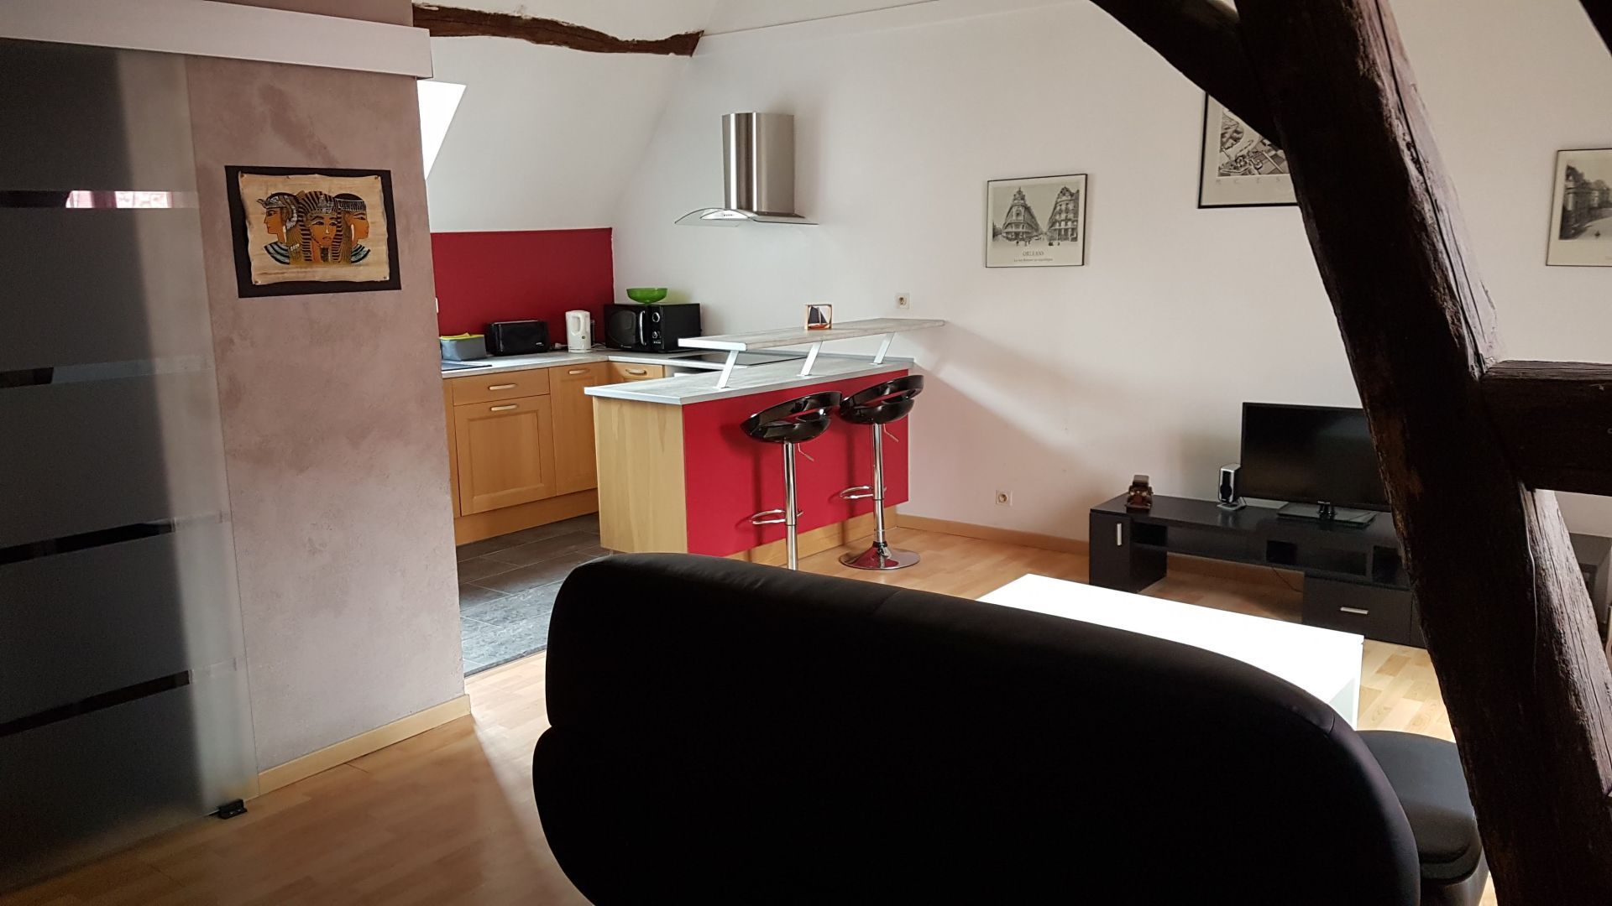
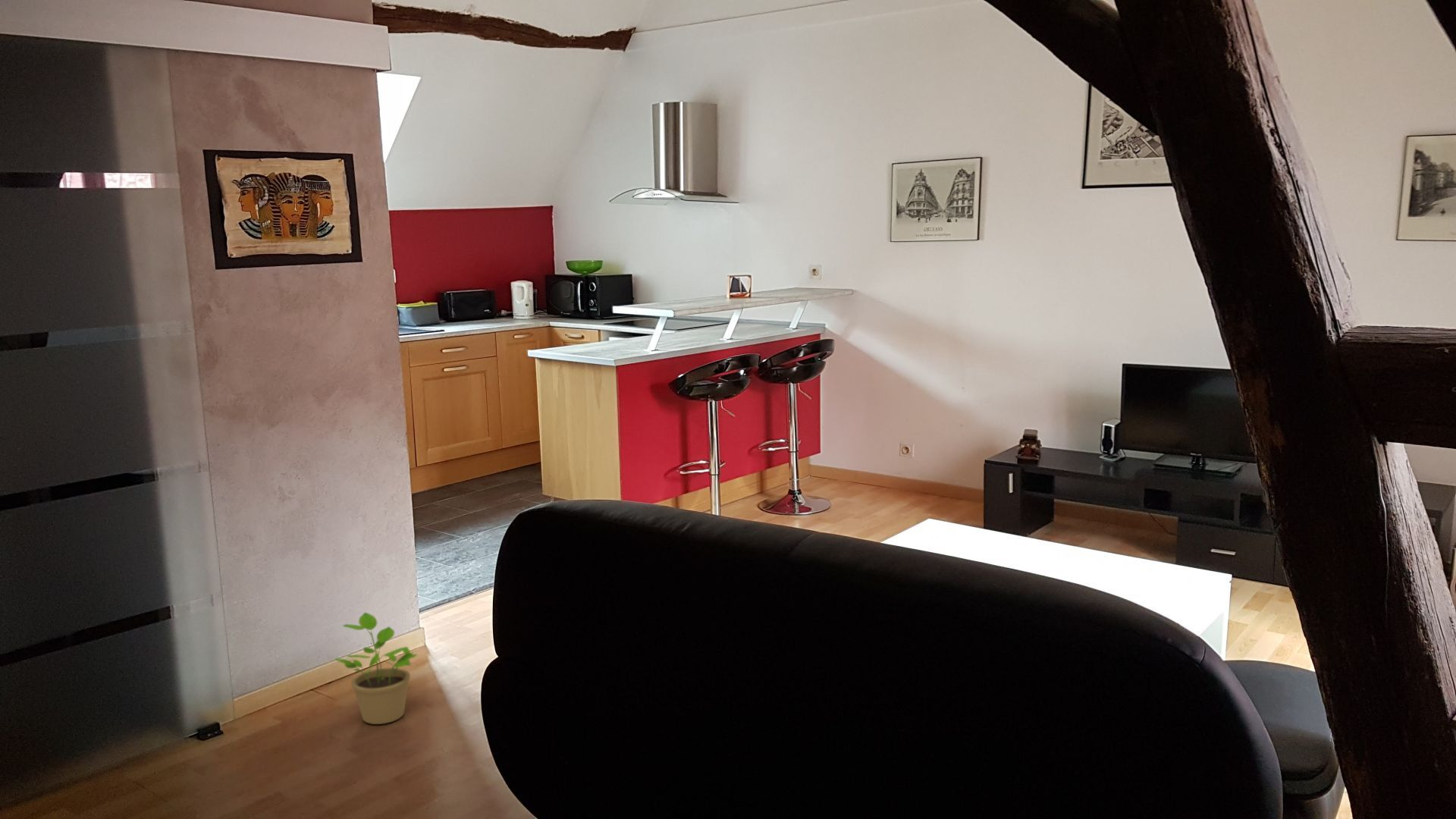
+ potted plant (384, 669)
